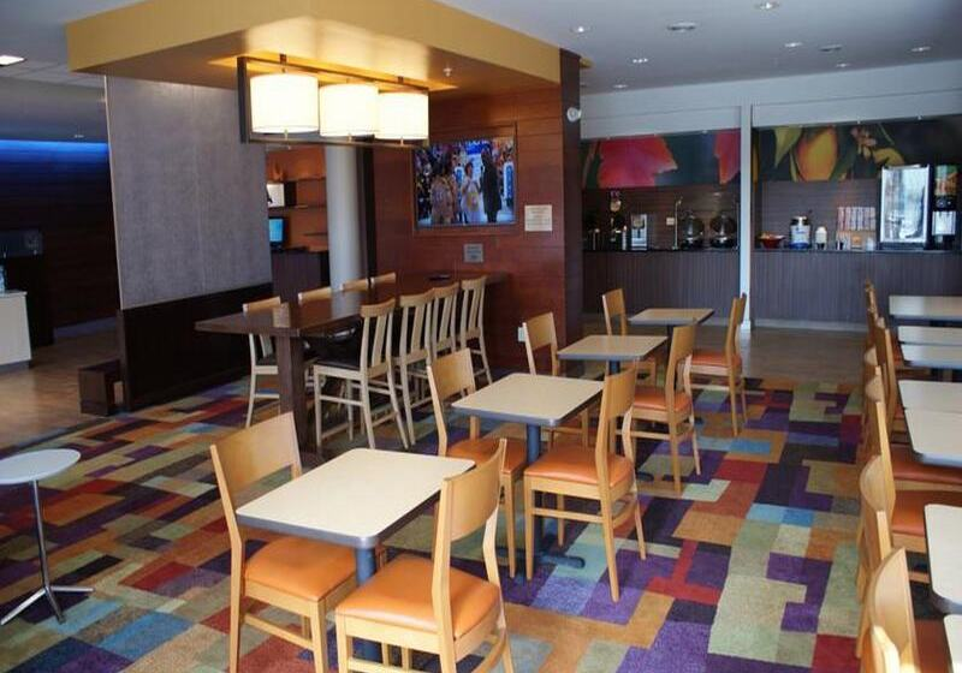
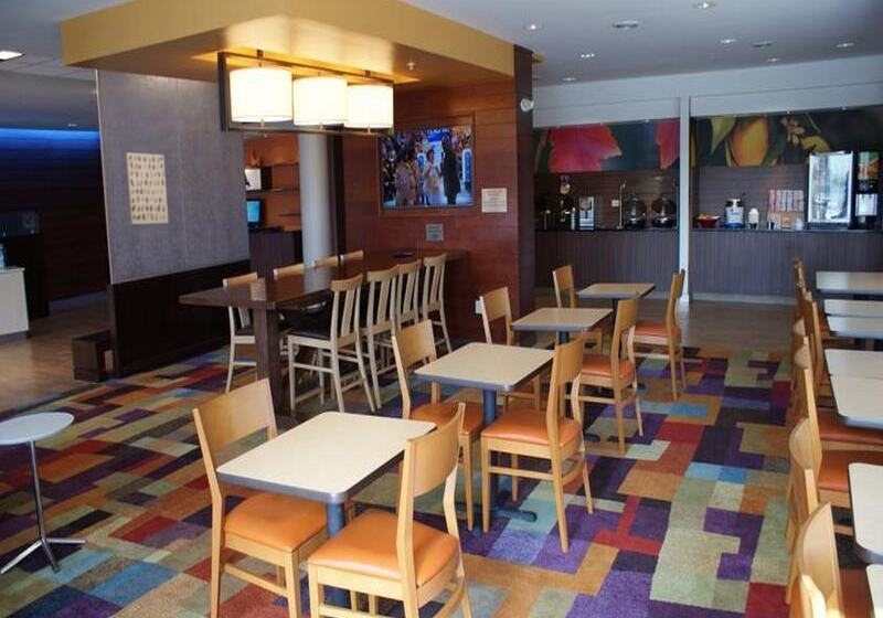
+ wall art (147, 189)
